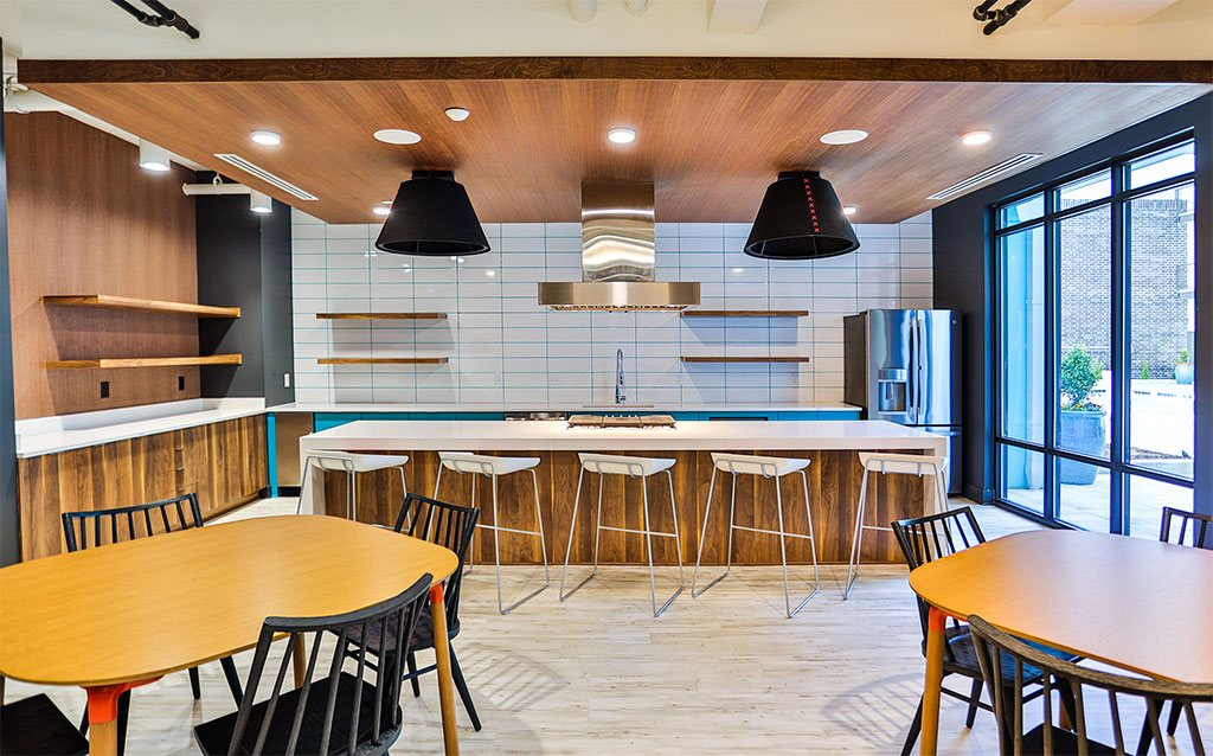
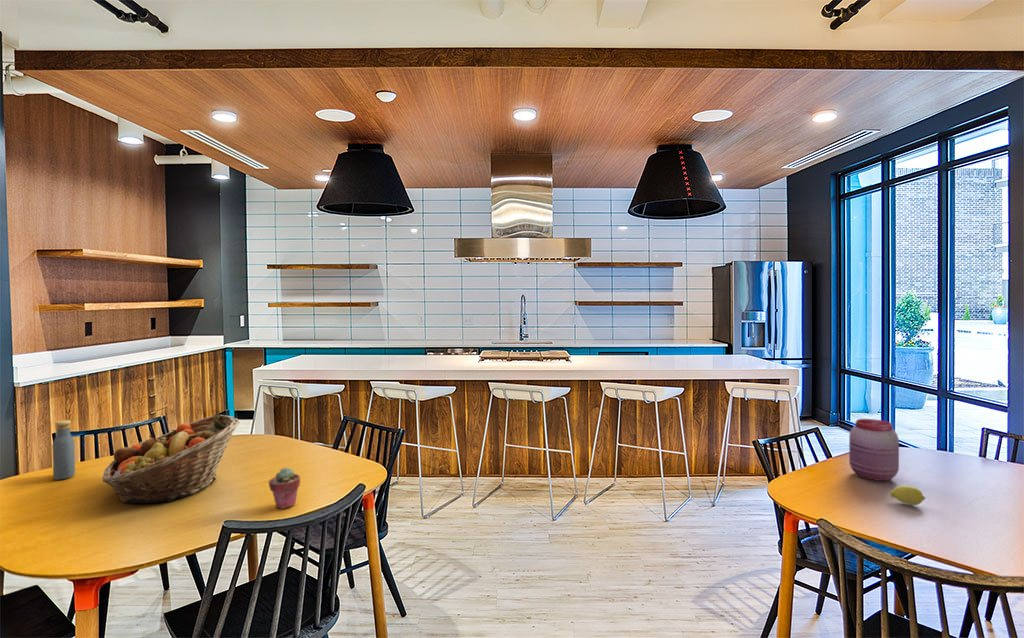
+ jar (873, 449)
+ fruit (907, 494)
+ fruit basket (174, 455)
+ vodka (63, 448)
+ potted succulent (285, 486)
